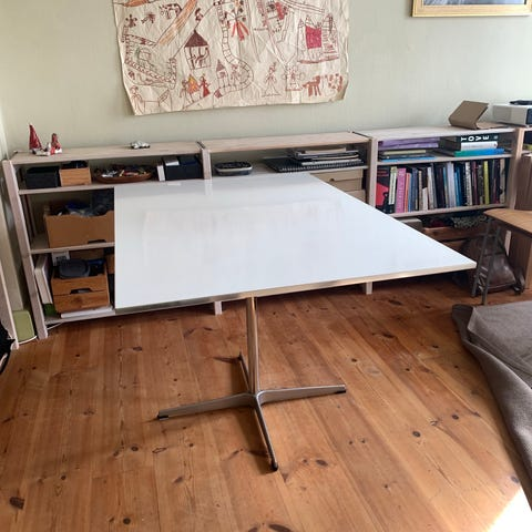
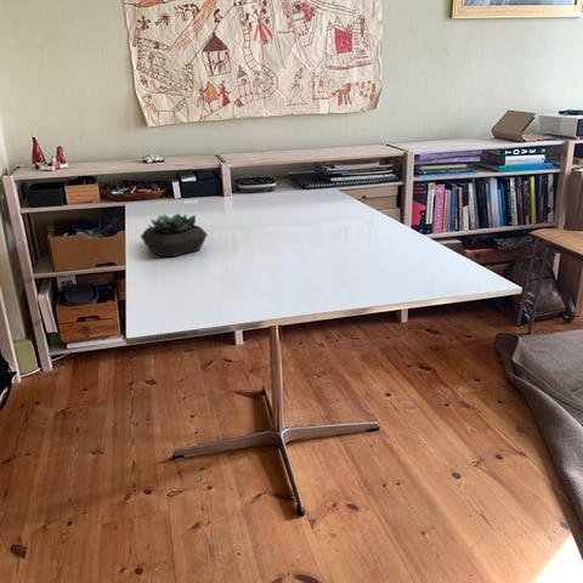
+ succulent plant (172, 232)
